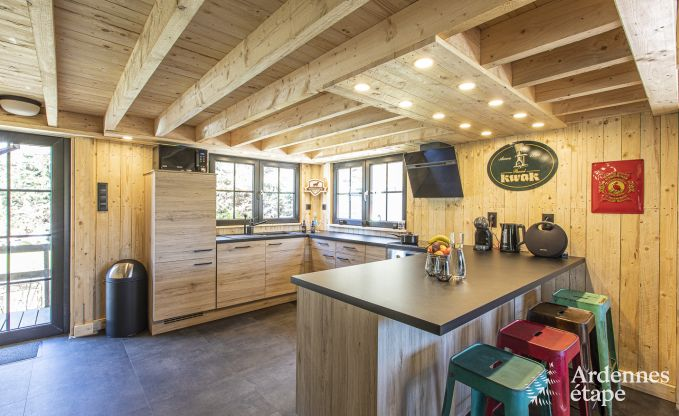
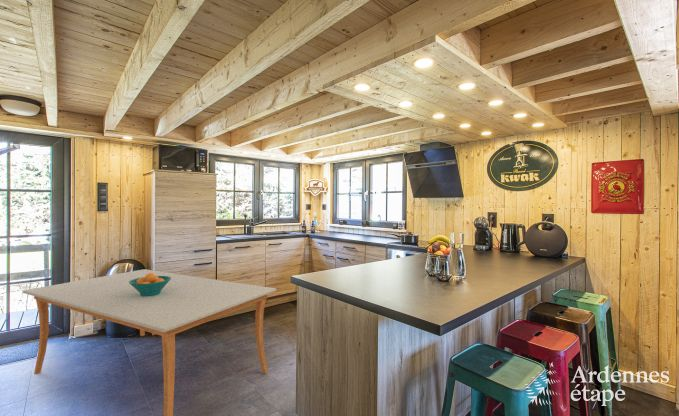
+ dining table (151, 331)
+ fruit bowl (150, 283)
